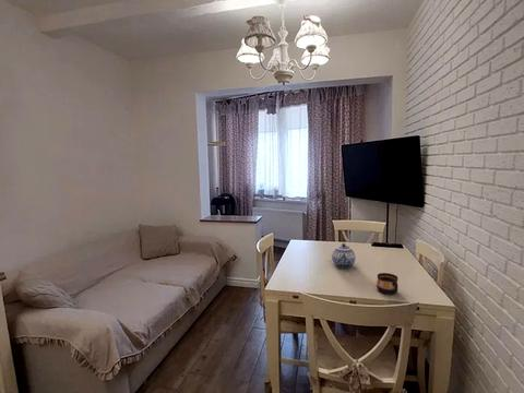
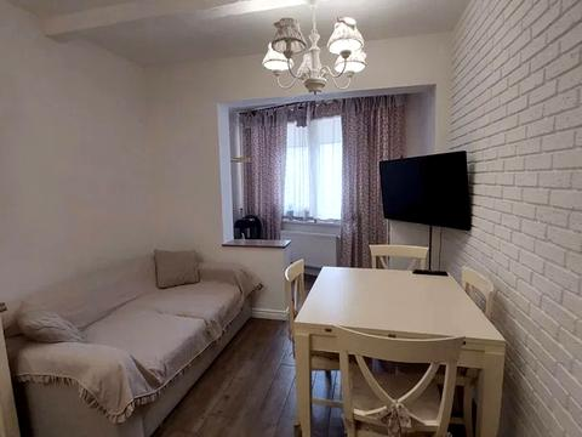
- cup (386, 284)
- teapot (343, 254)
